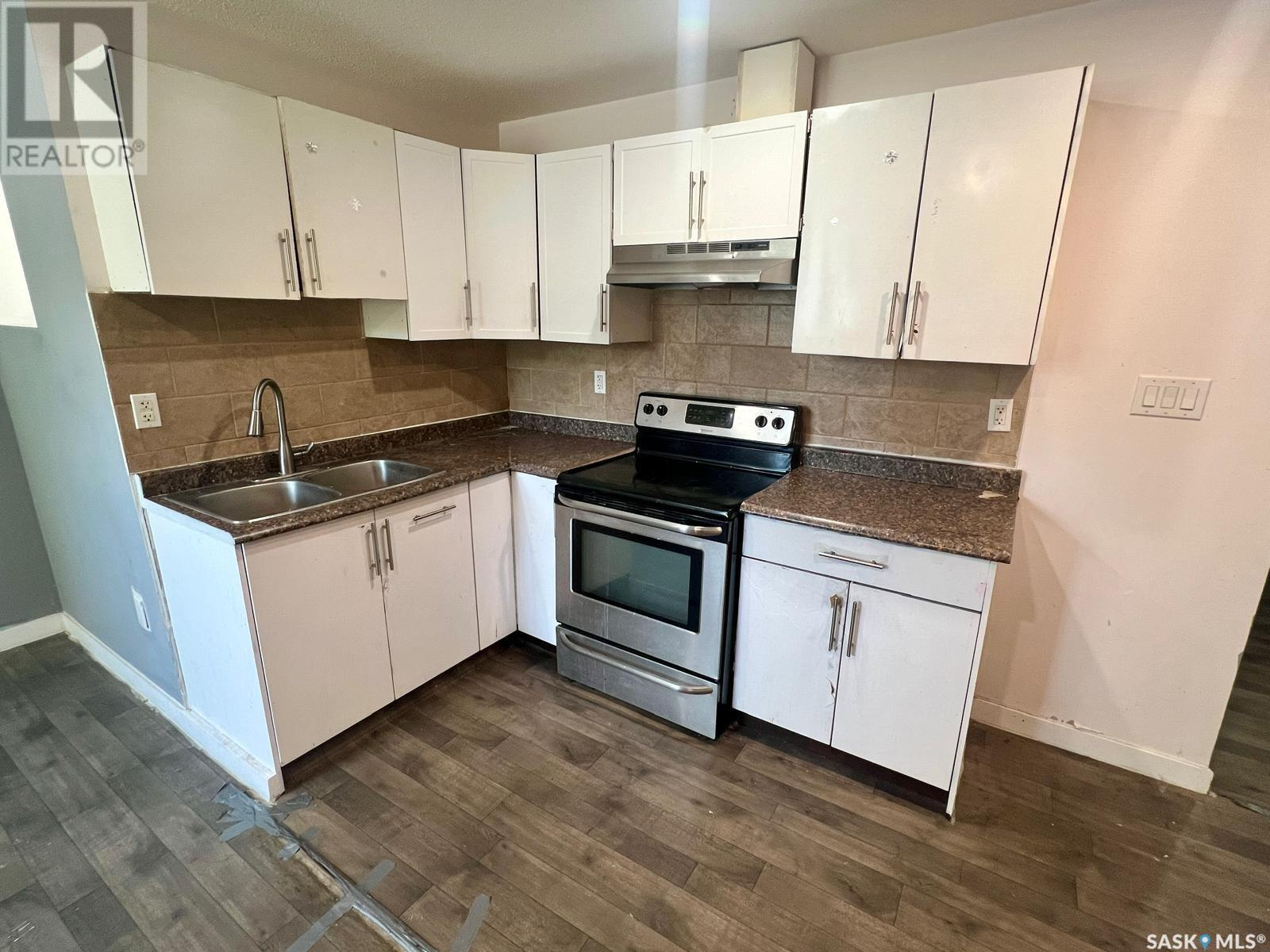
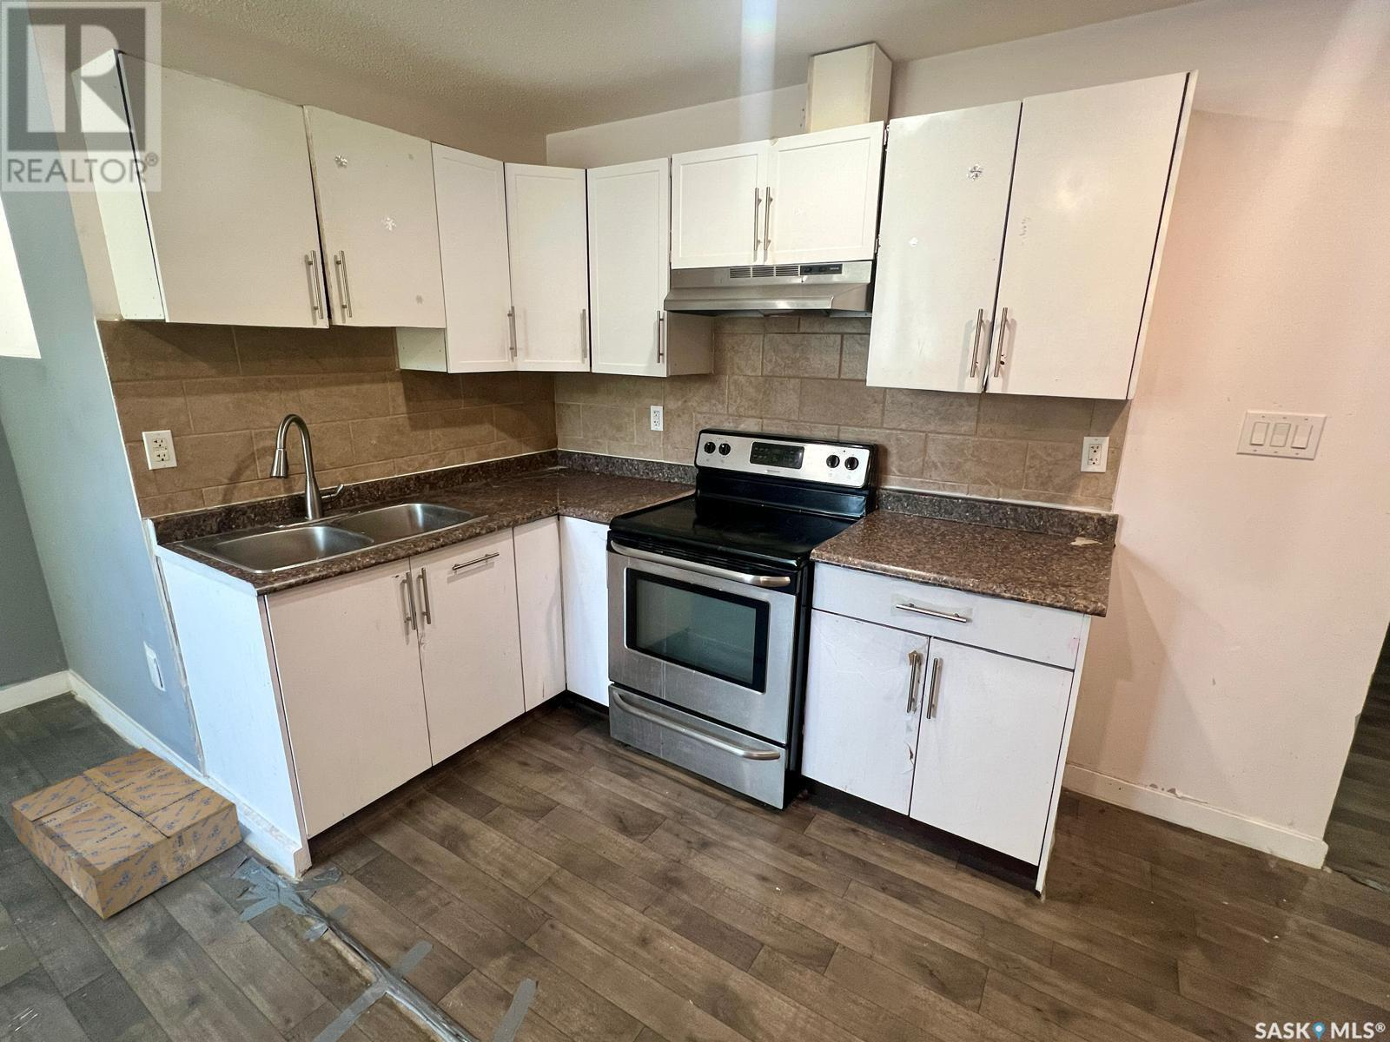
+ cardboard box (126, 821)
